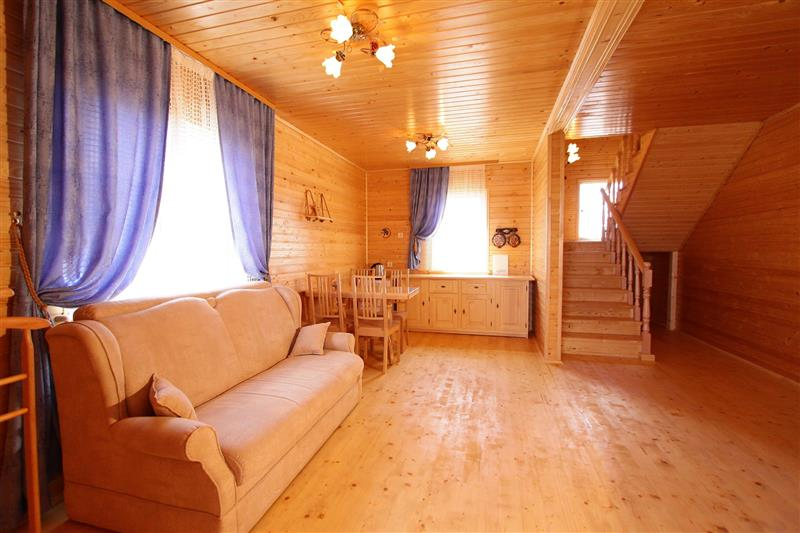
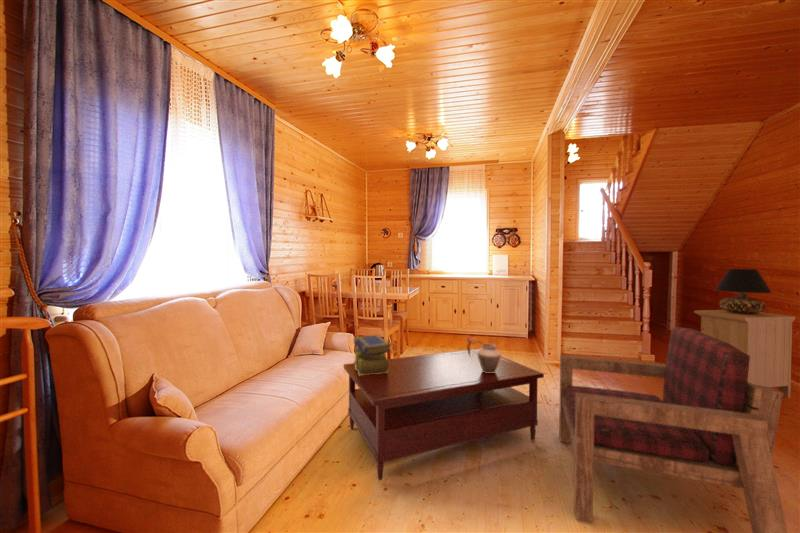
+ stack of books (372, 353)
+ vase (483, 353)
+ armchair (646, 409)
+ table lamp (742, 290)
+ coffee table (439, 401)
+ nightstand (742, 351)
